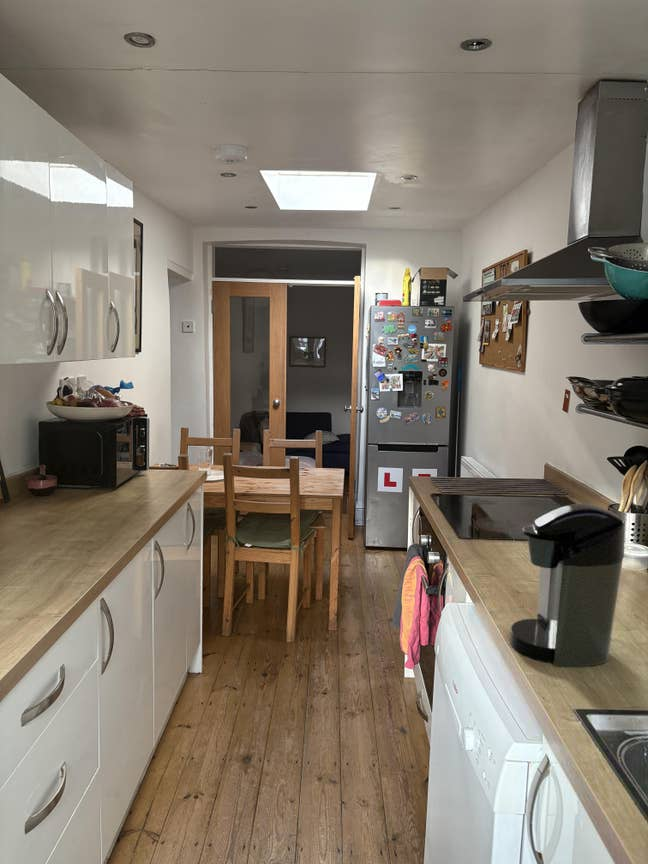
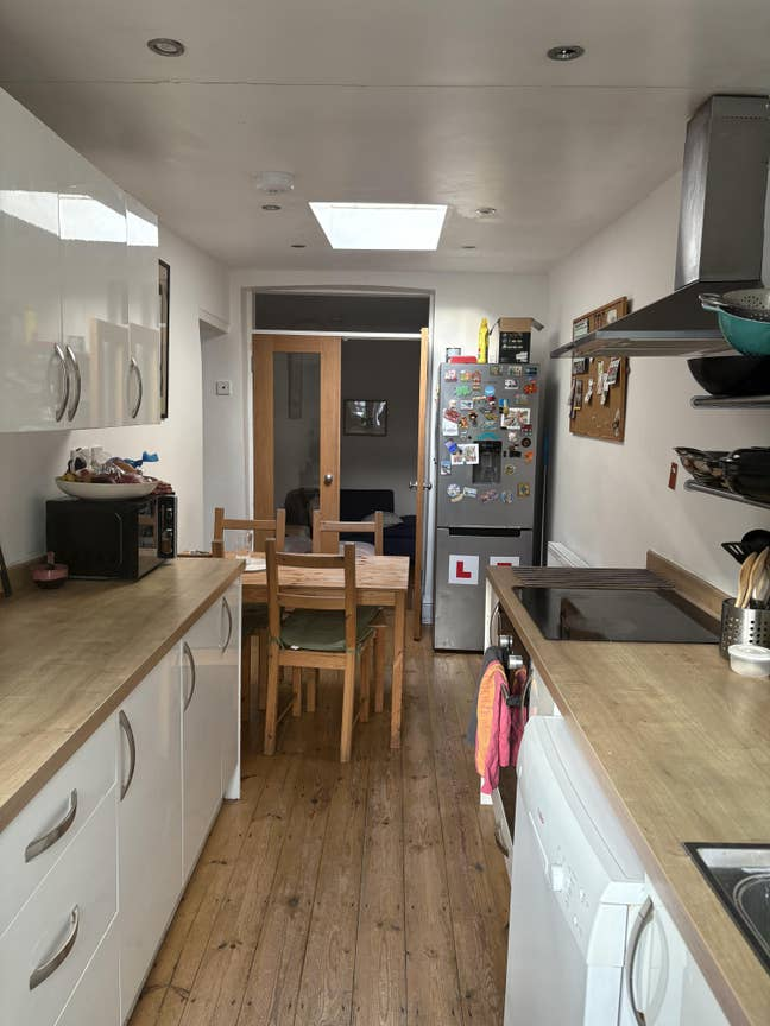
- coffee maker (565, 568)
